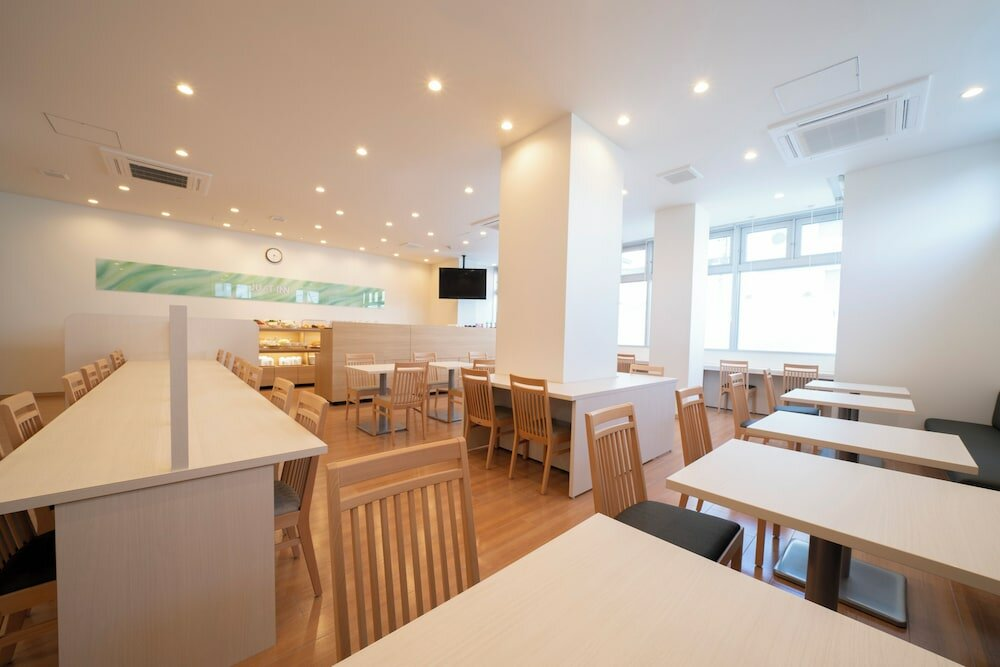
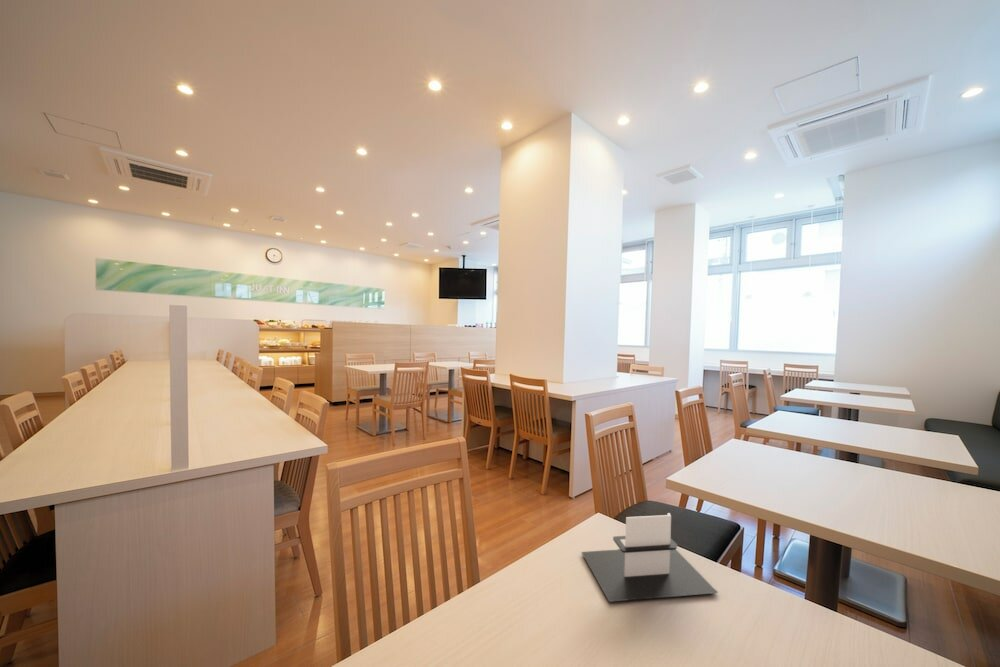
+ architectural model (645, 542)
